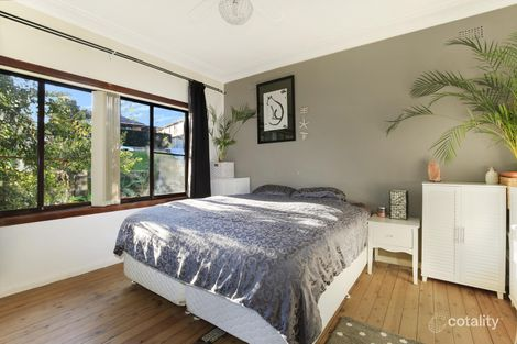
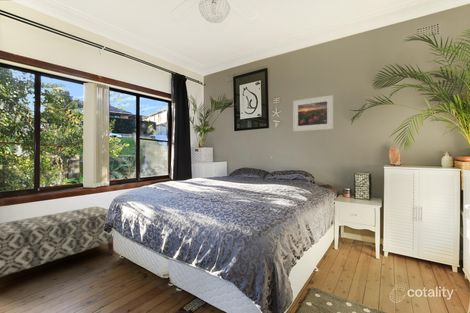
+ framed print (312, 114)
+ bench (54, 242)
